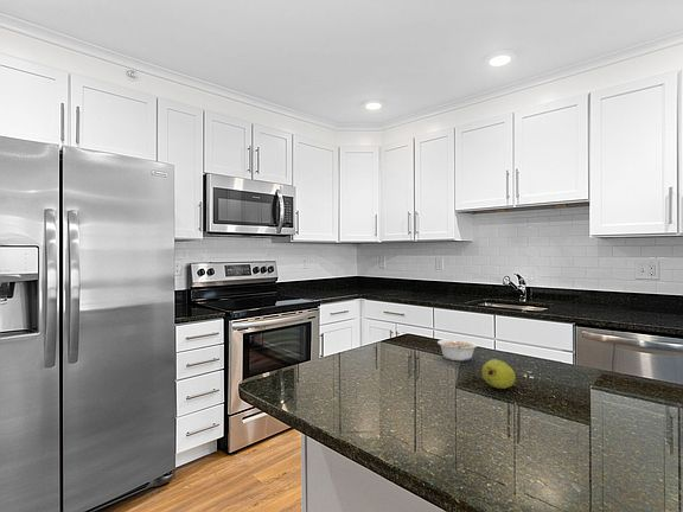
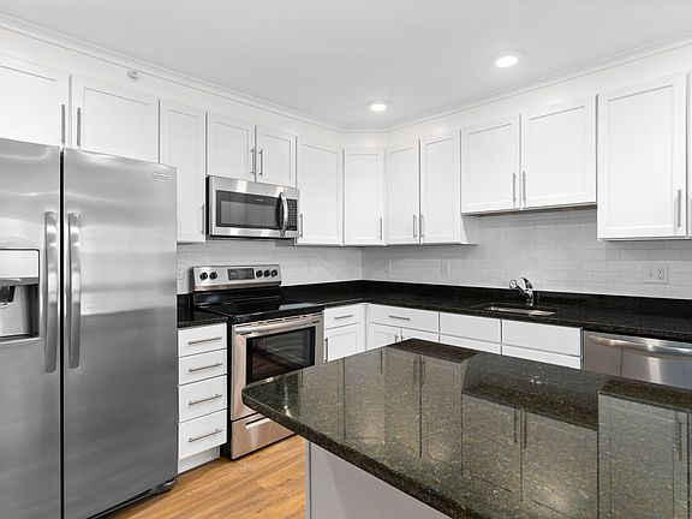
- fruit (503, 373)
- legume (458, 348)
